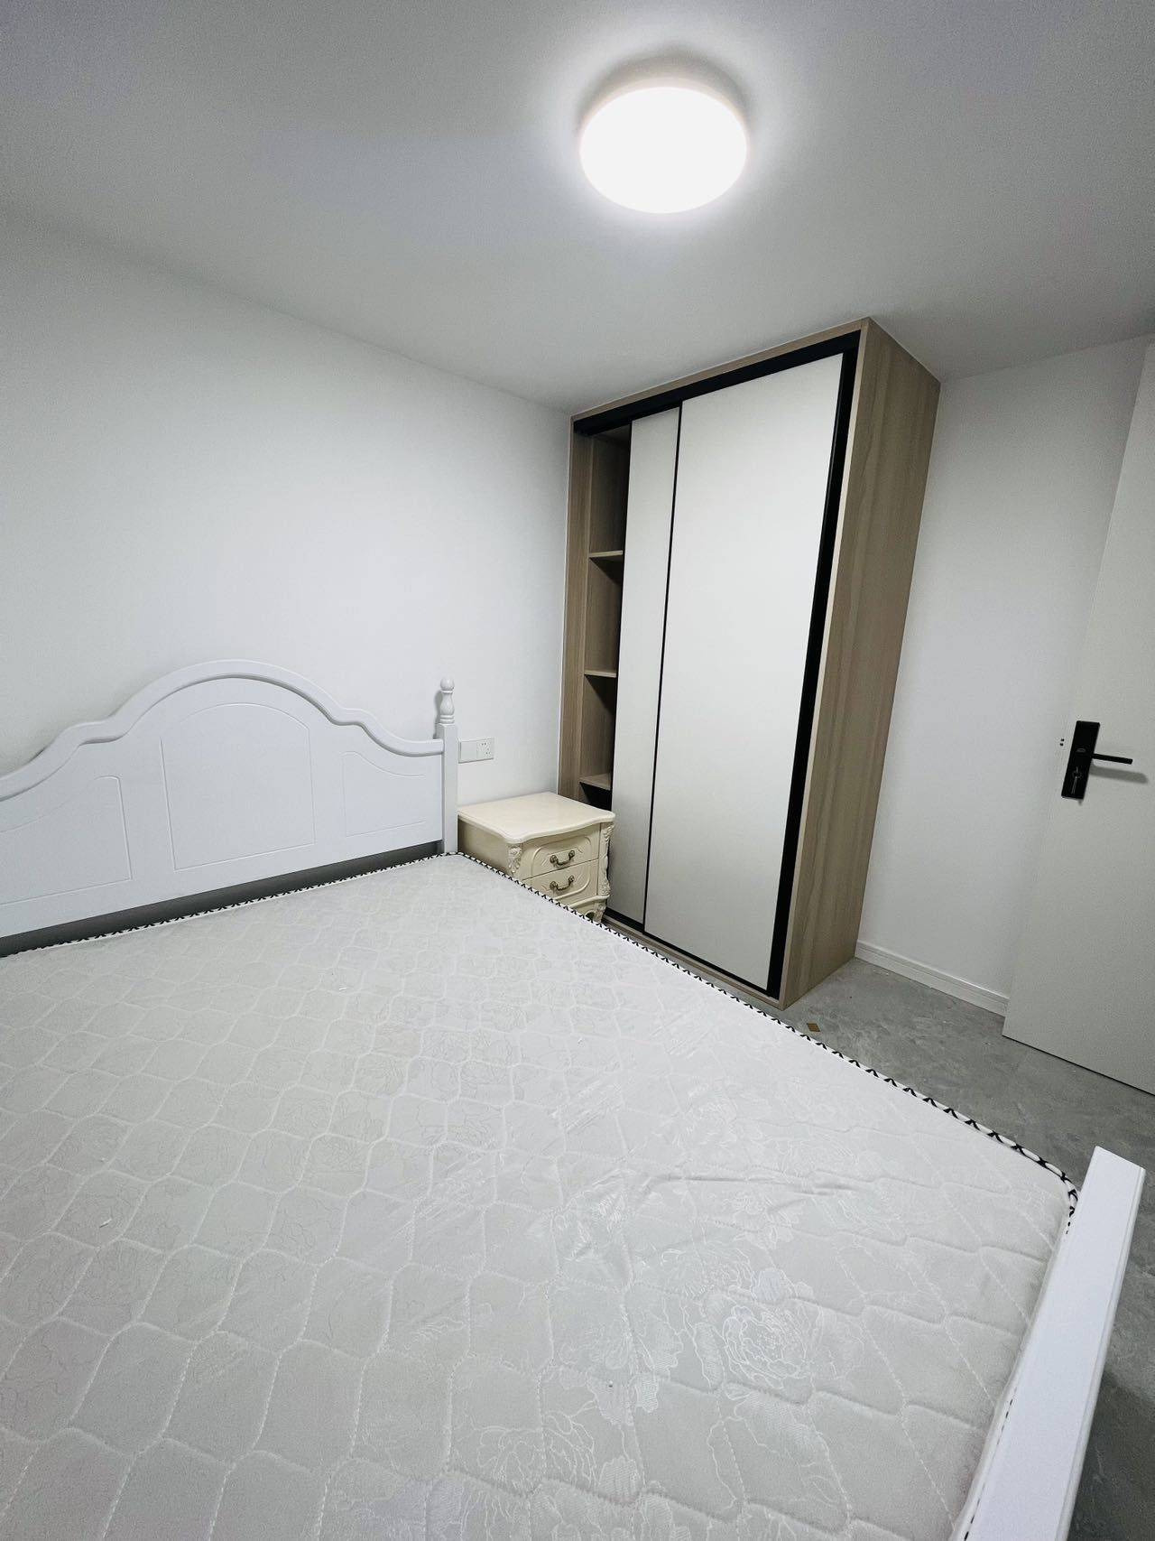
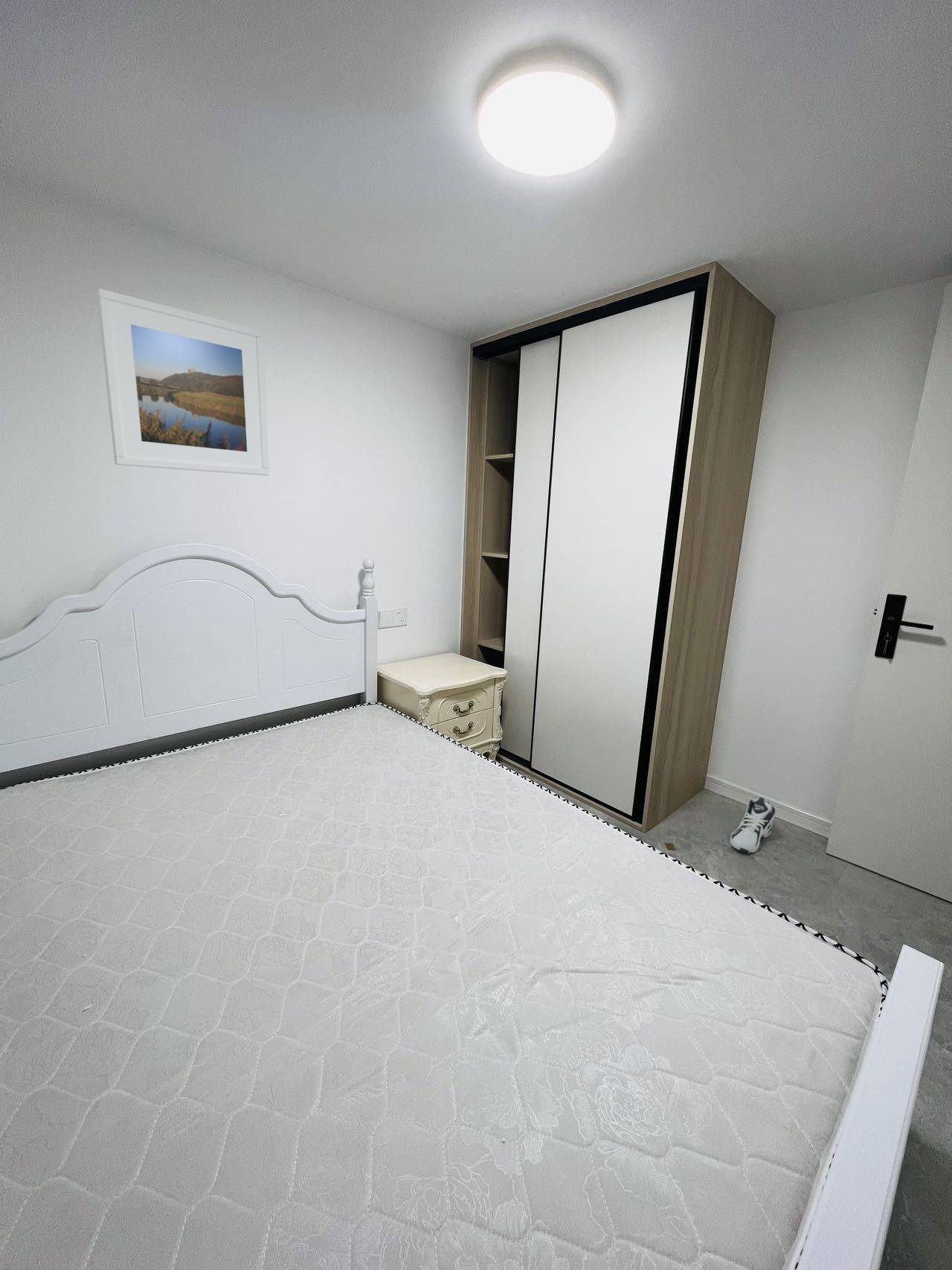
+ sneaker (753, 820)
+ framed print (193, 394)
